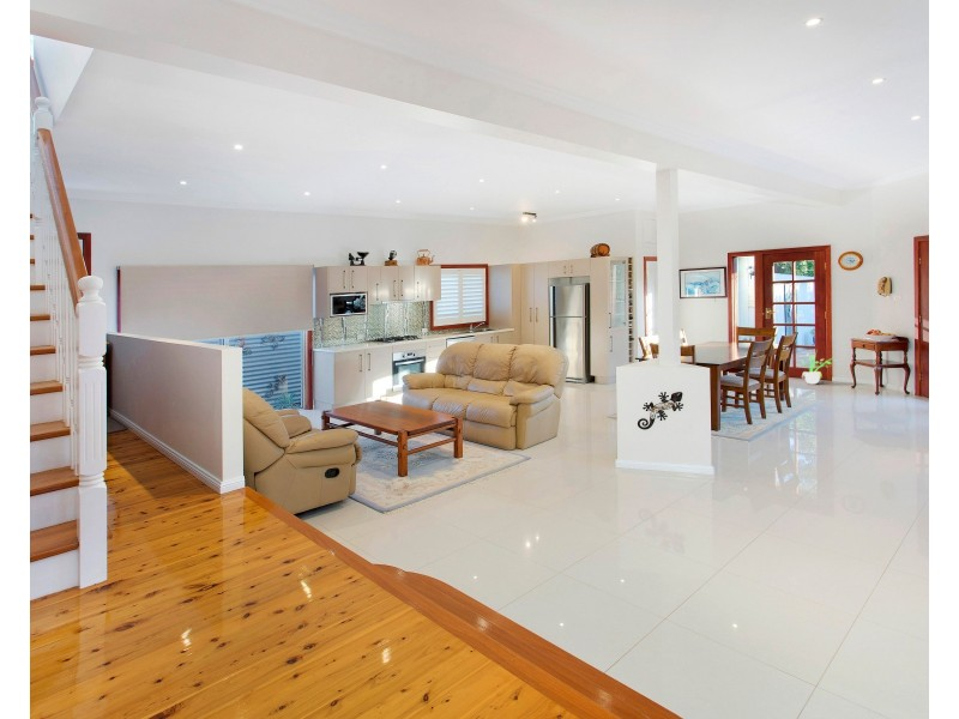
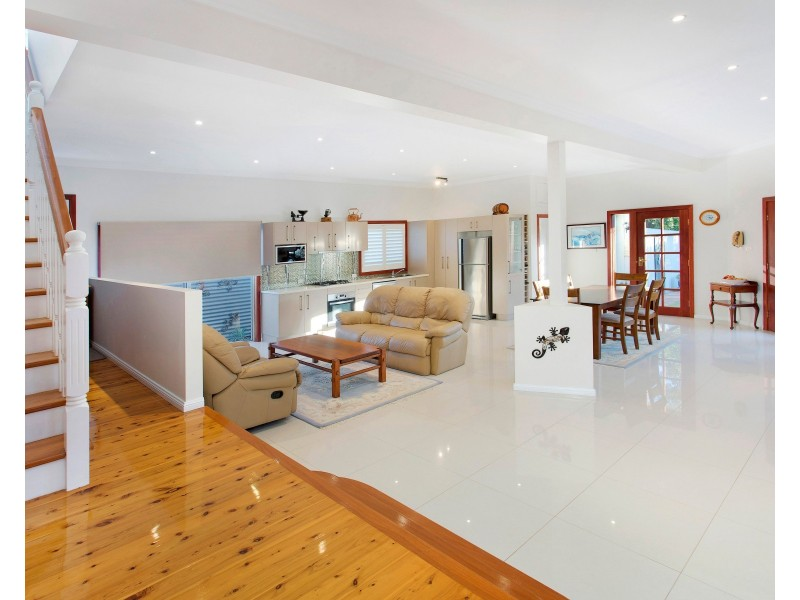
- potted plant (819, 363)
